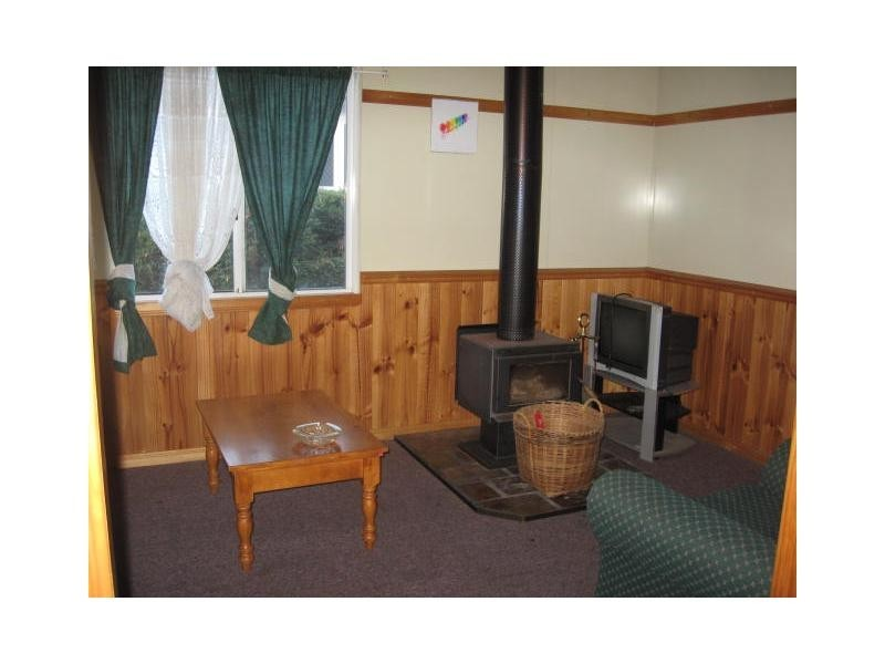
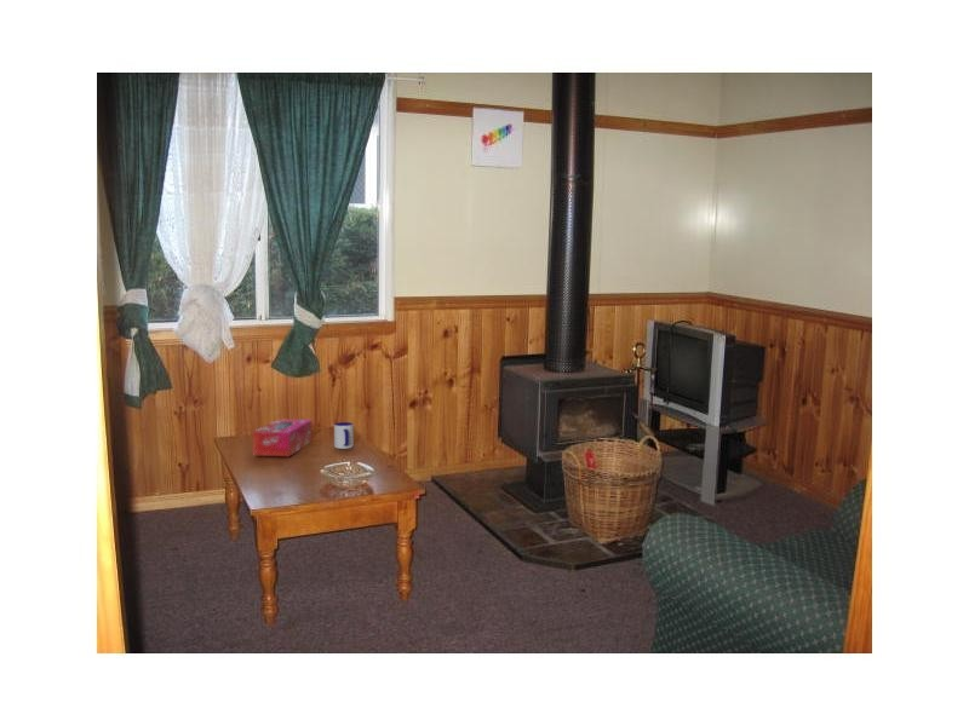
+ mug (344, 436)
+ tissue box (283, 437)
